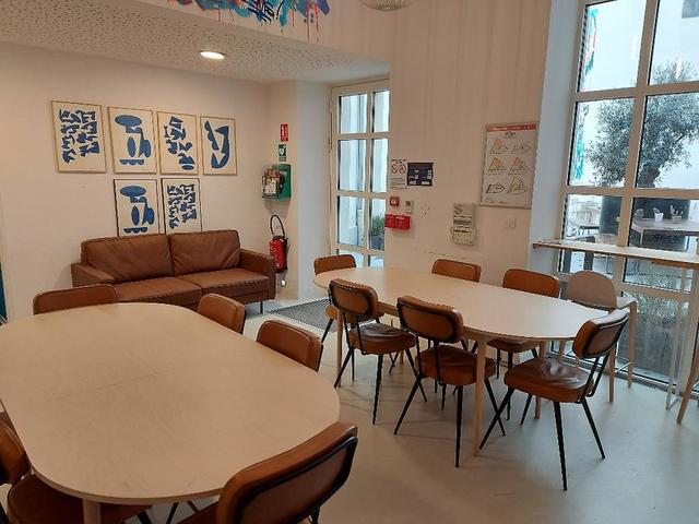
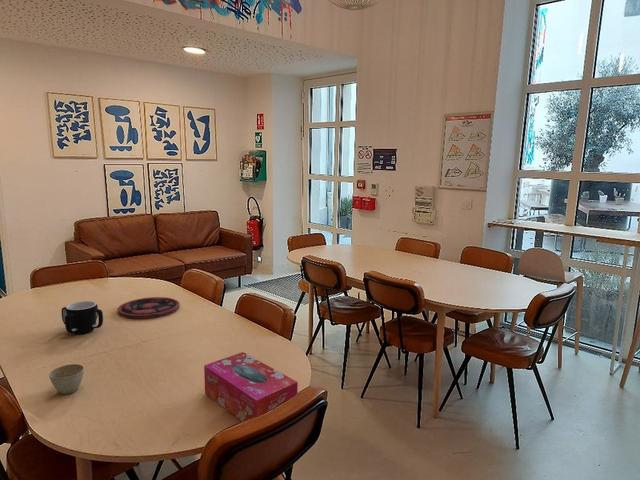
+ flower pot (67, 380)
+ plate (149, 306)
+ tissue box (249, 388)
+ mug (82, 317)
